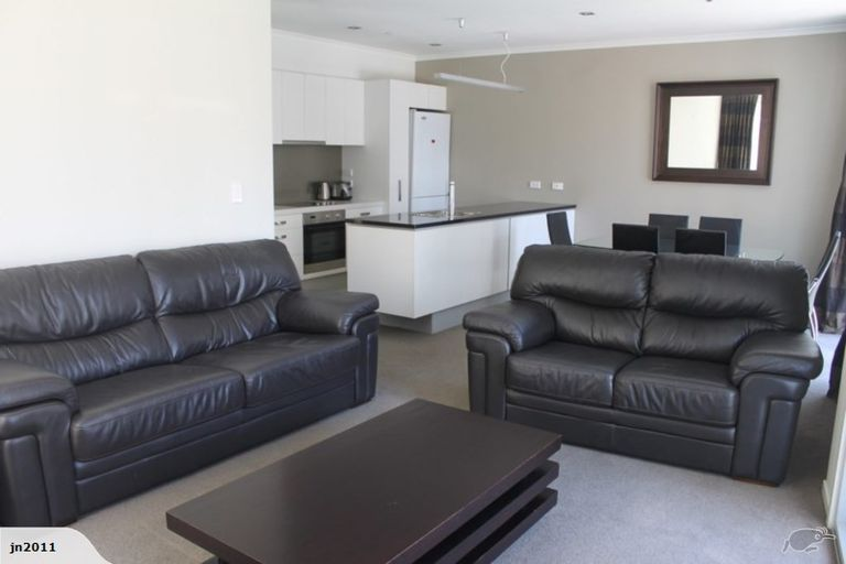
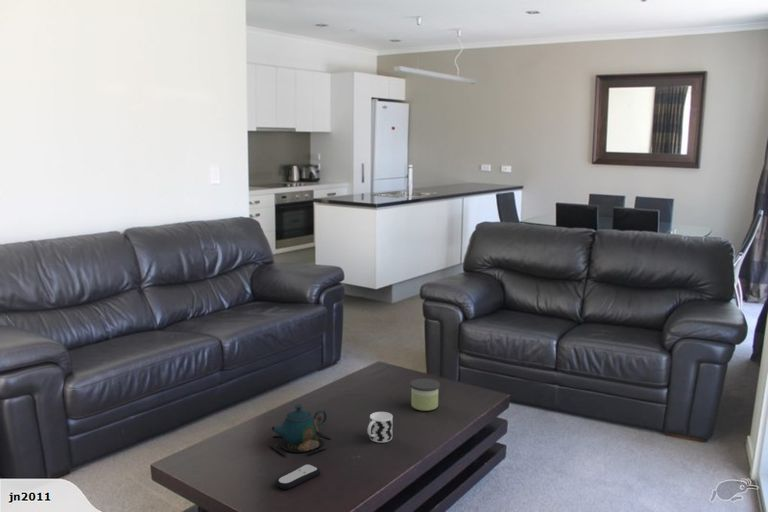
+ teapot (301, 424)
+ remote control (297, 476)
+ cup (378, 428)
+ candle (424, 394)
